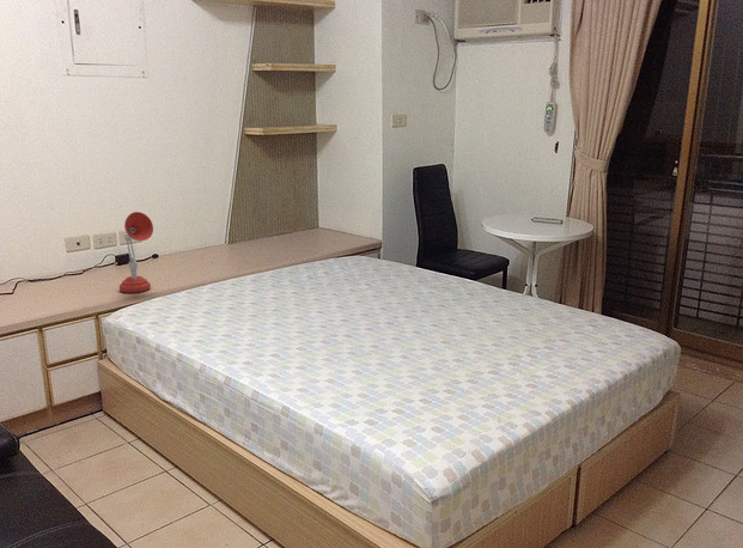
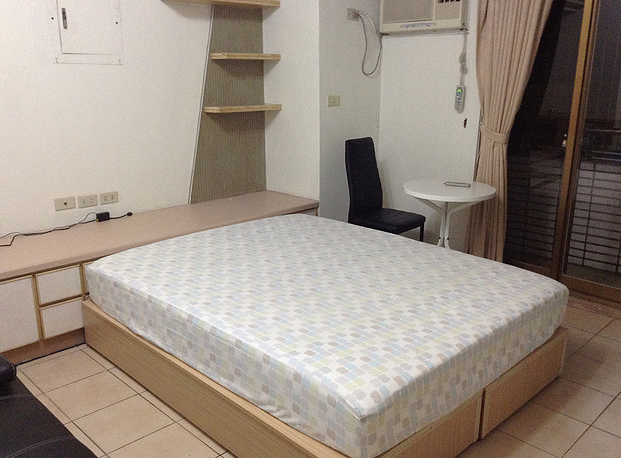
- desk lamp (133, 251)
